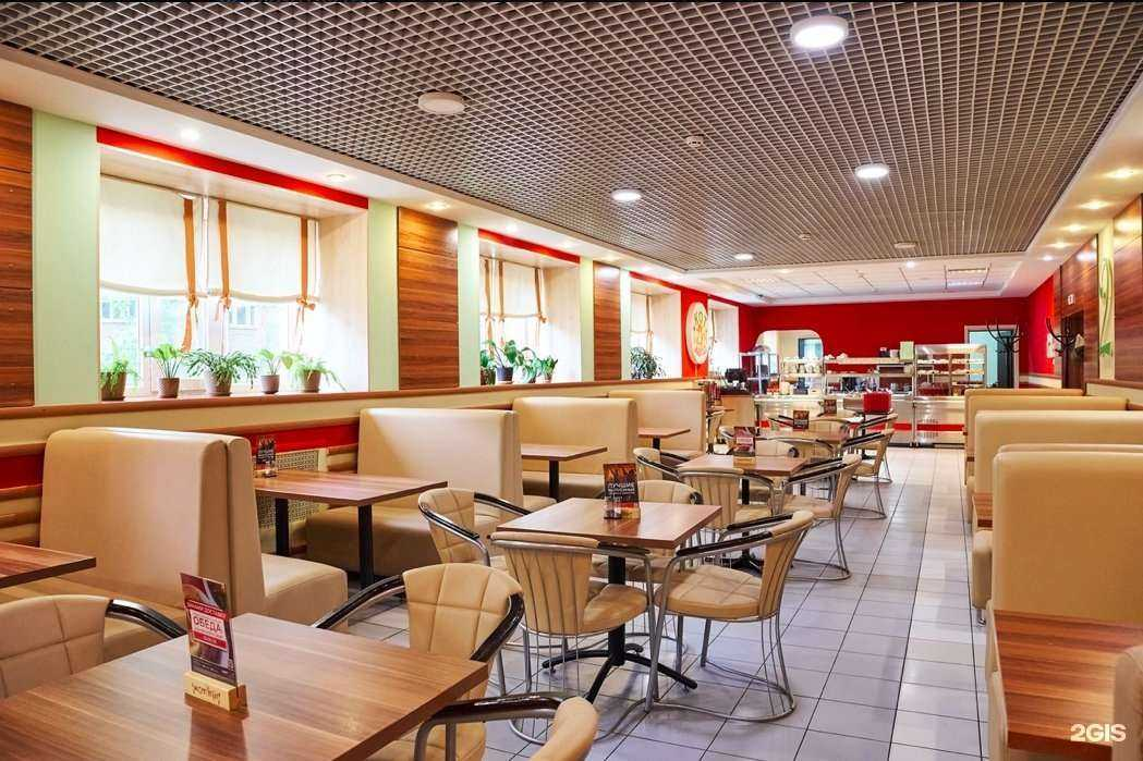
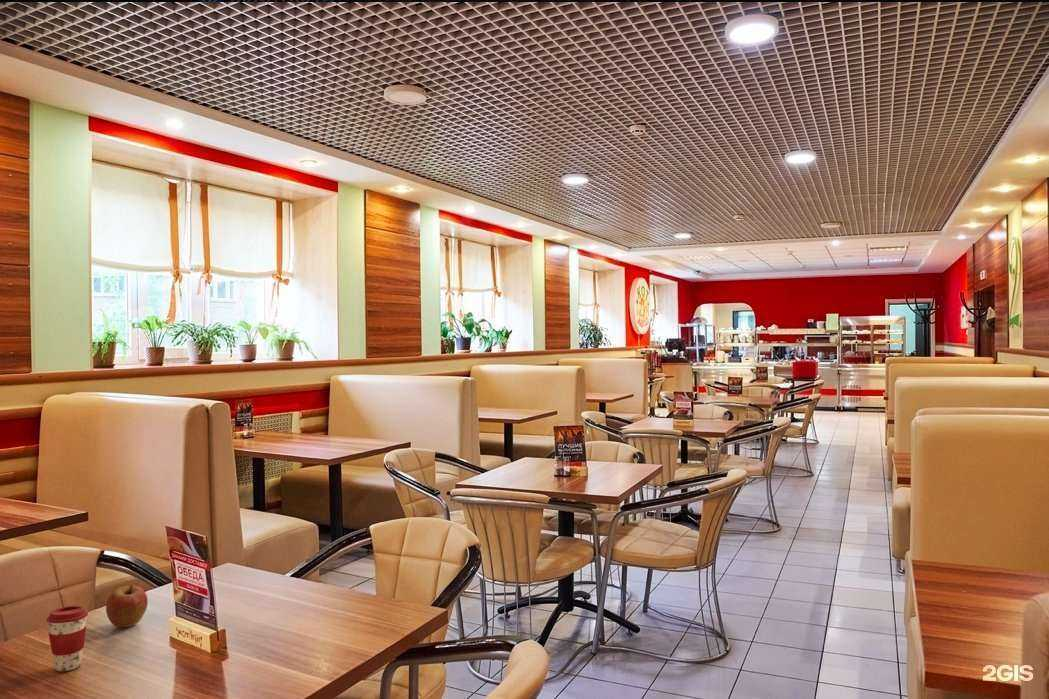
+ coffee cup (68, 638)
+ apple (127, 604)
